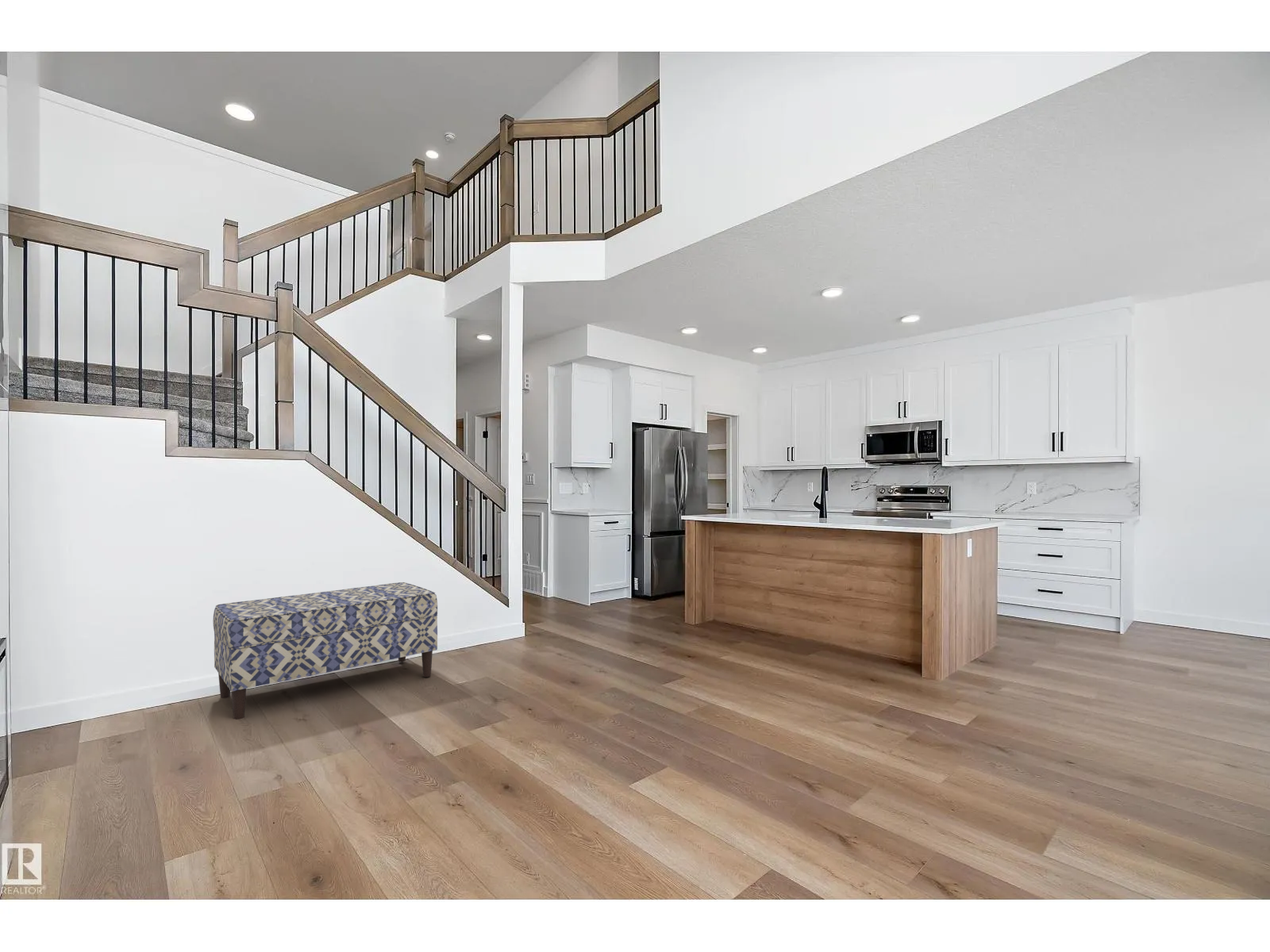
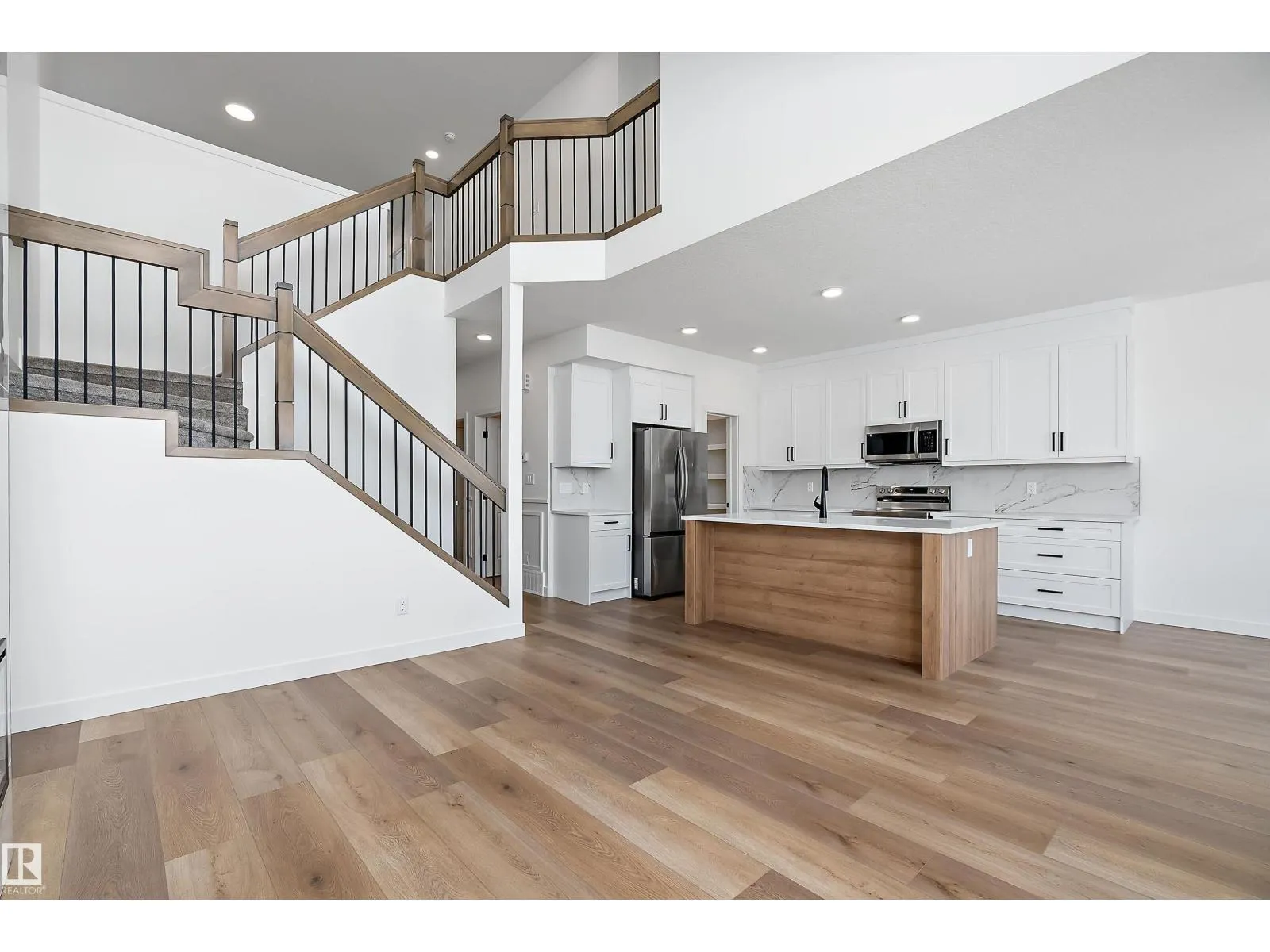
- bench (331, 642)
